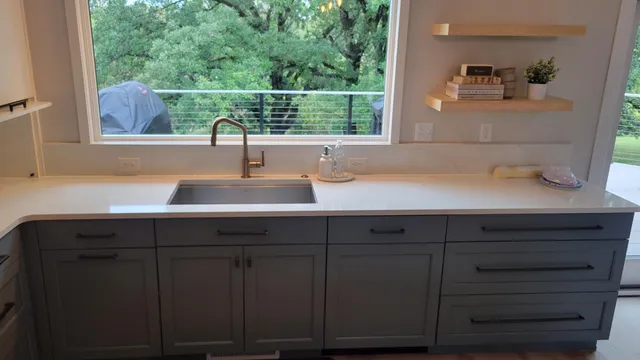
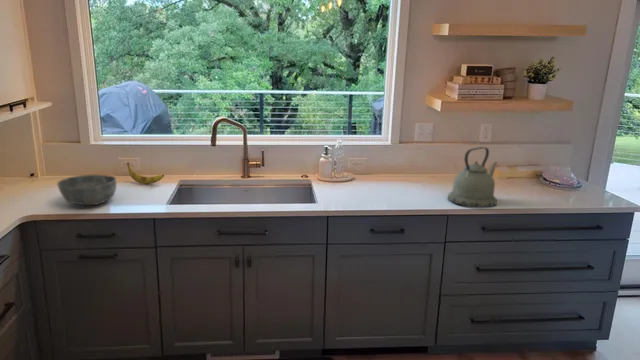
+ kettle (475, 174)
+ bowl (88, 191)
+ banana (144, 176)
